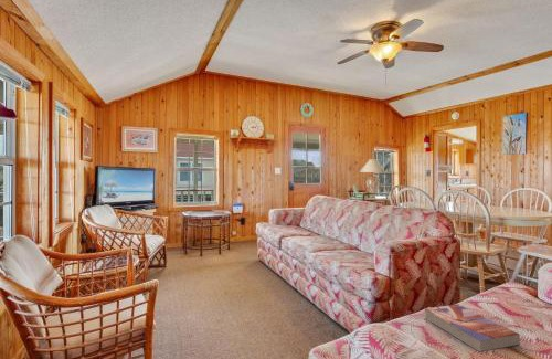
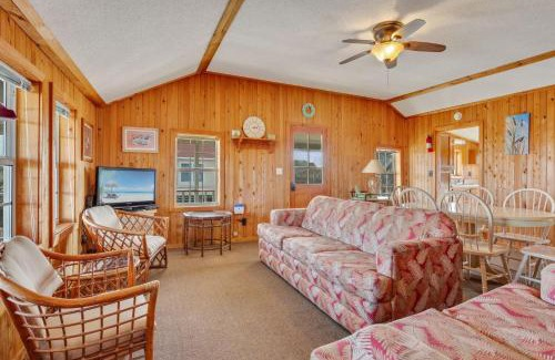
- textbook (467, 325)
